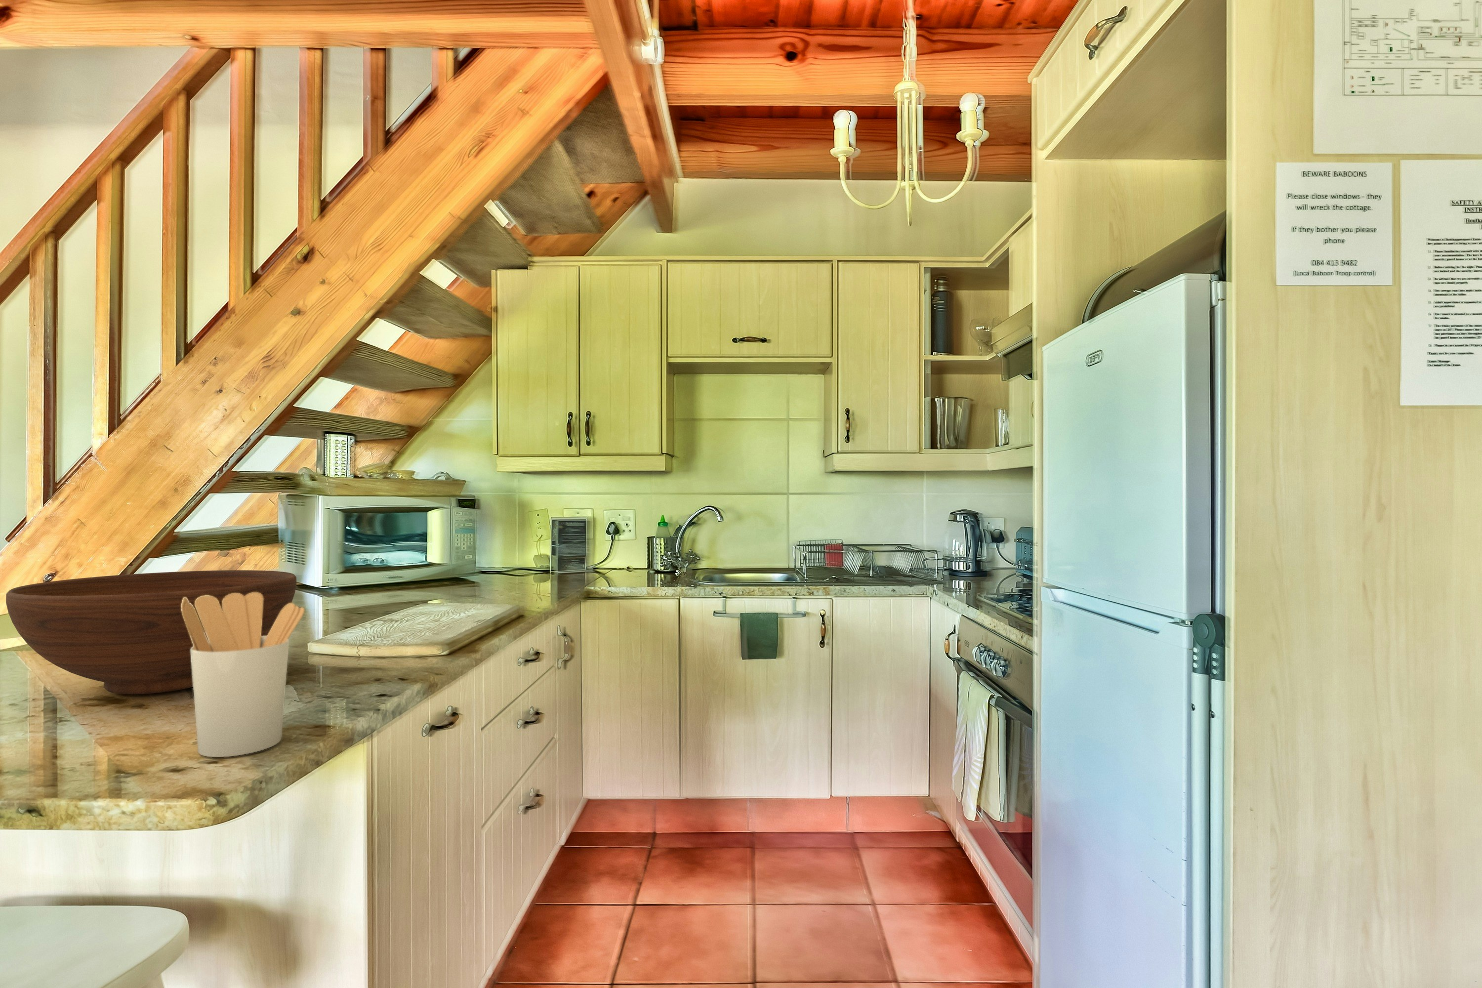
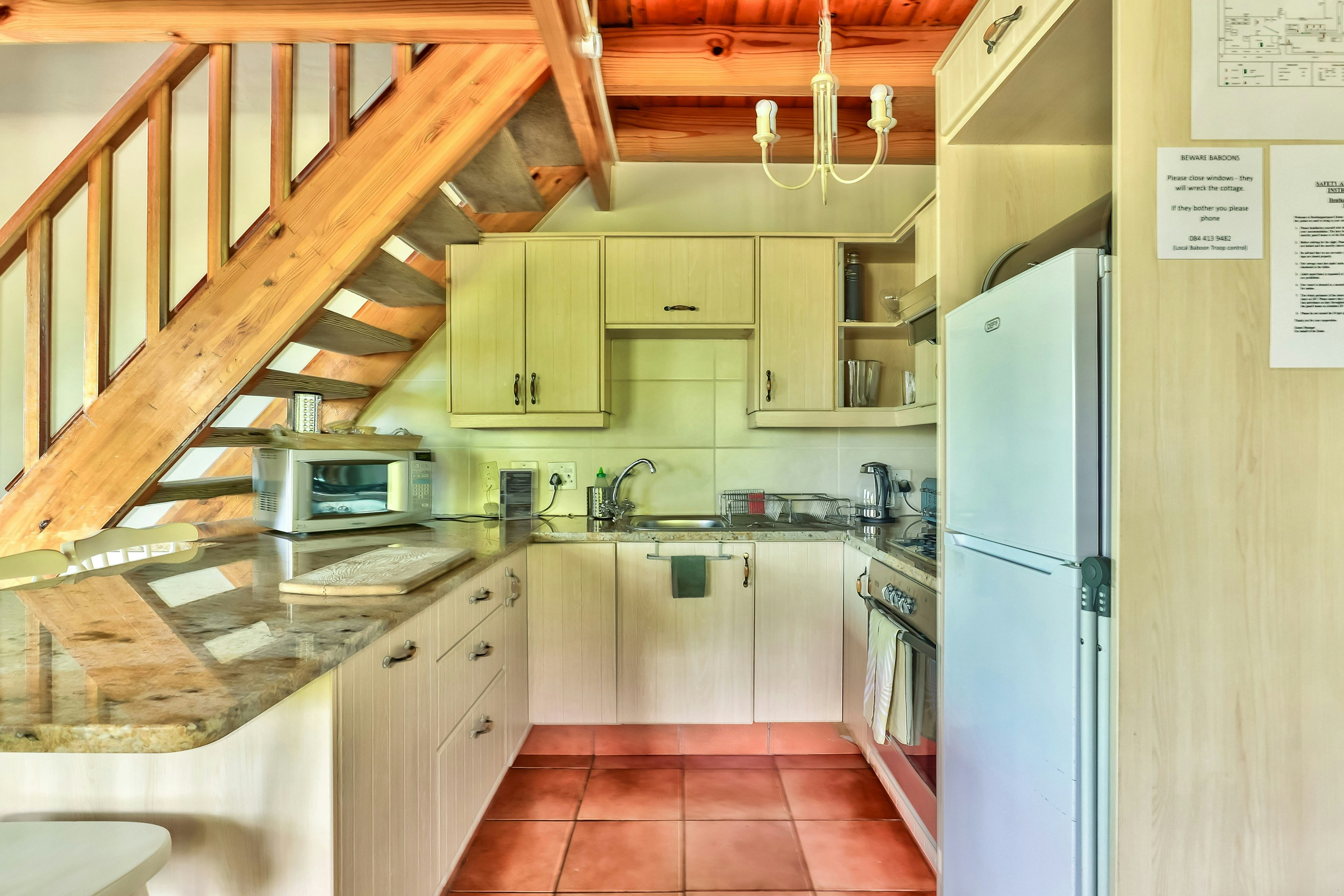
- fruit bowl (165, 633)
- utensil holder (237, 666)
